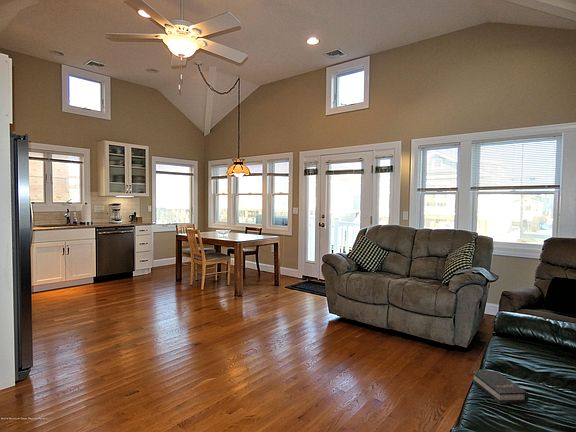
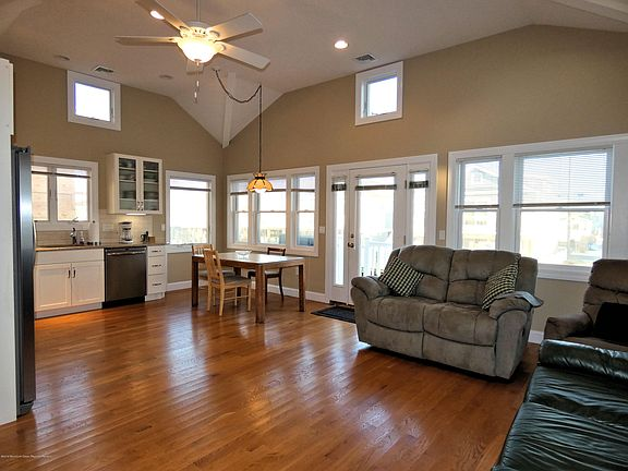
- hardback book (498, 386)
